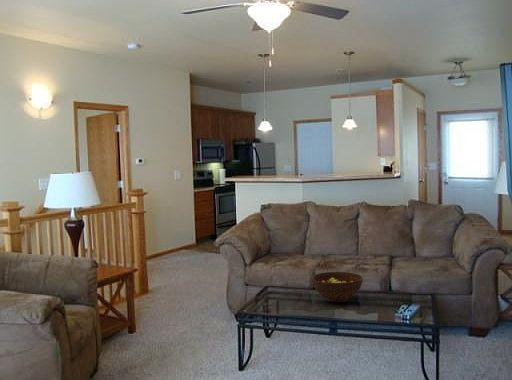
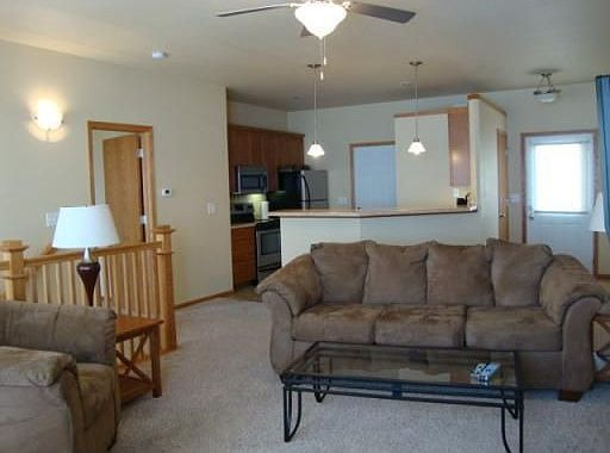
- fruit bowl (337, 288)
